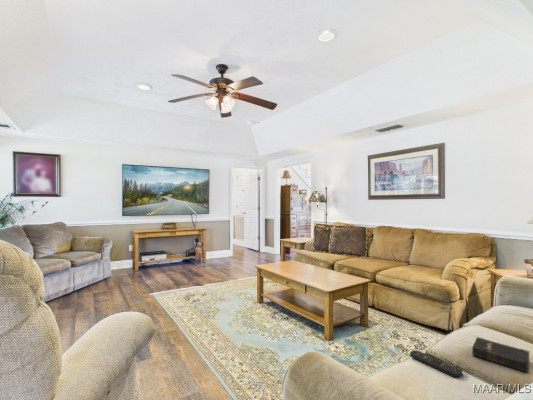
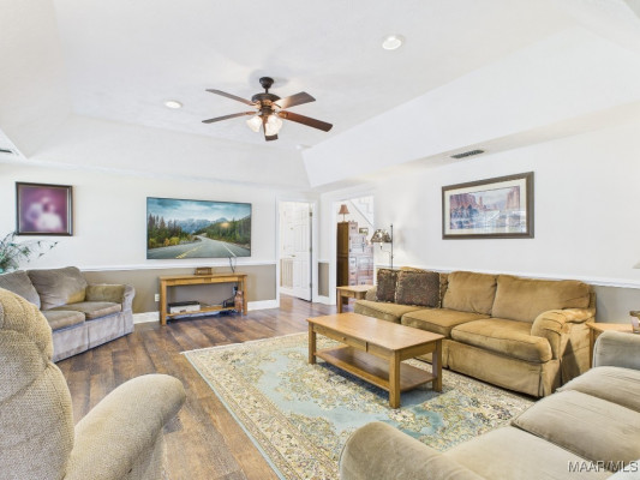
- remote control (434, 362)
- hardback book (500, 353)
